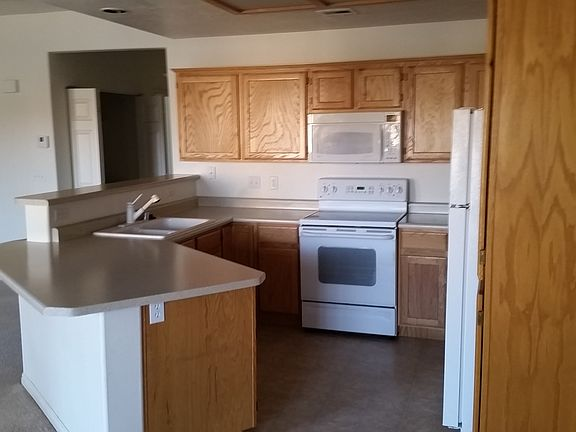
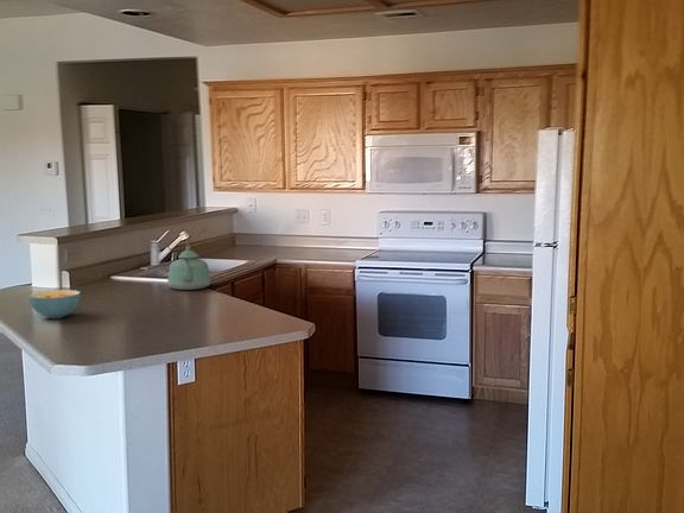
+ cereal bowl (55, 305)
+ kettle (188, 262)
